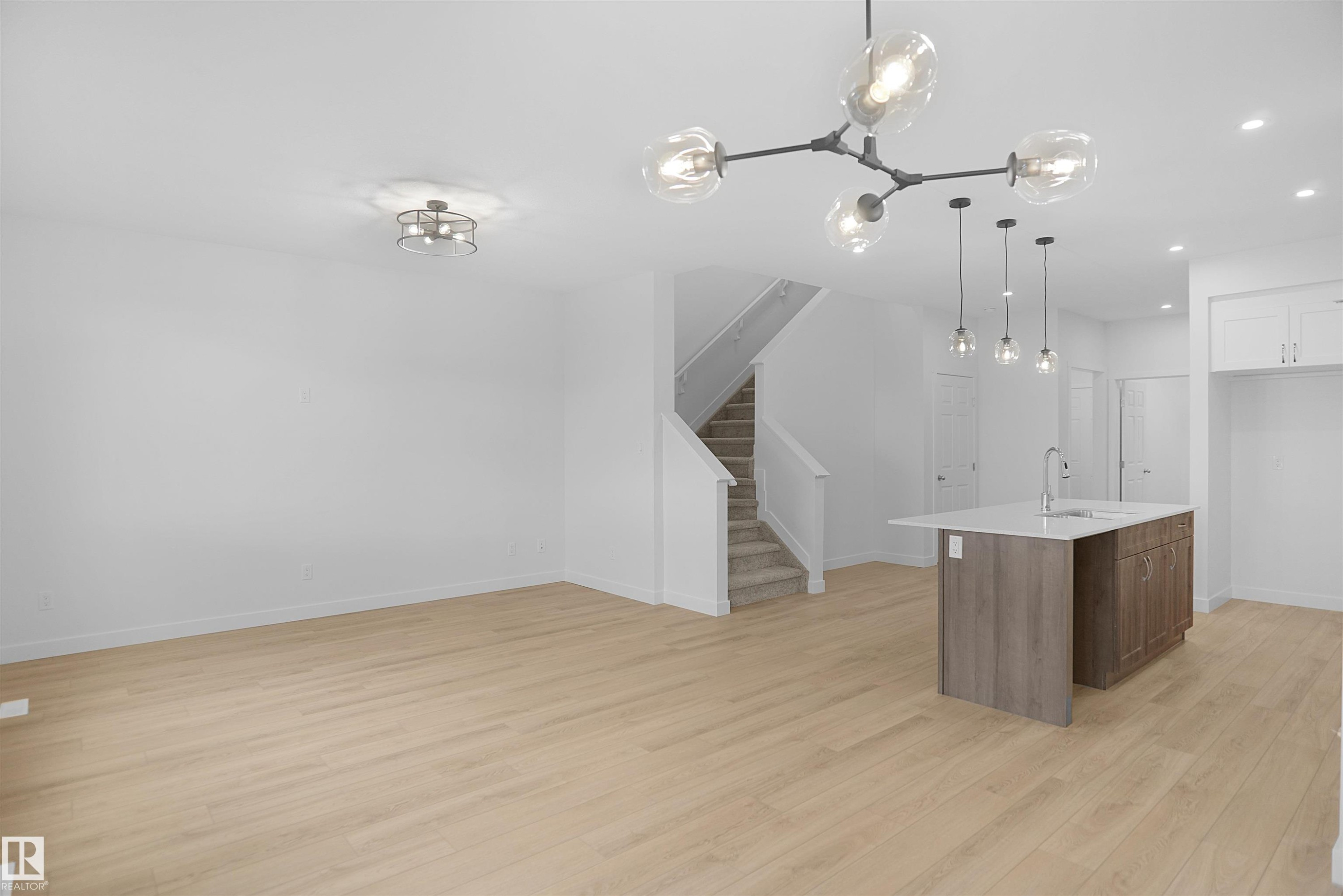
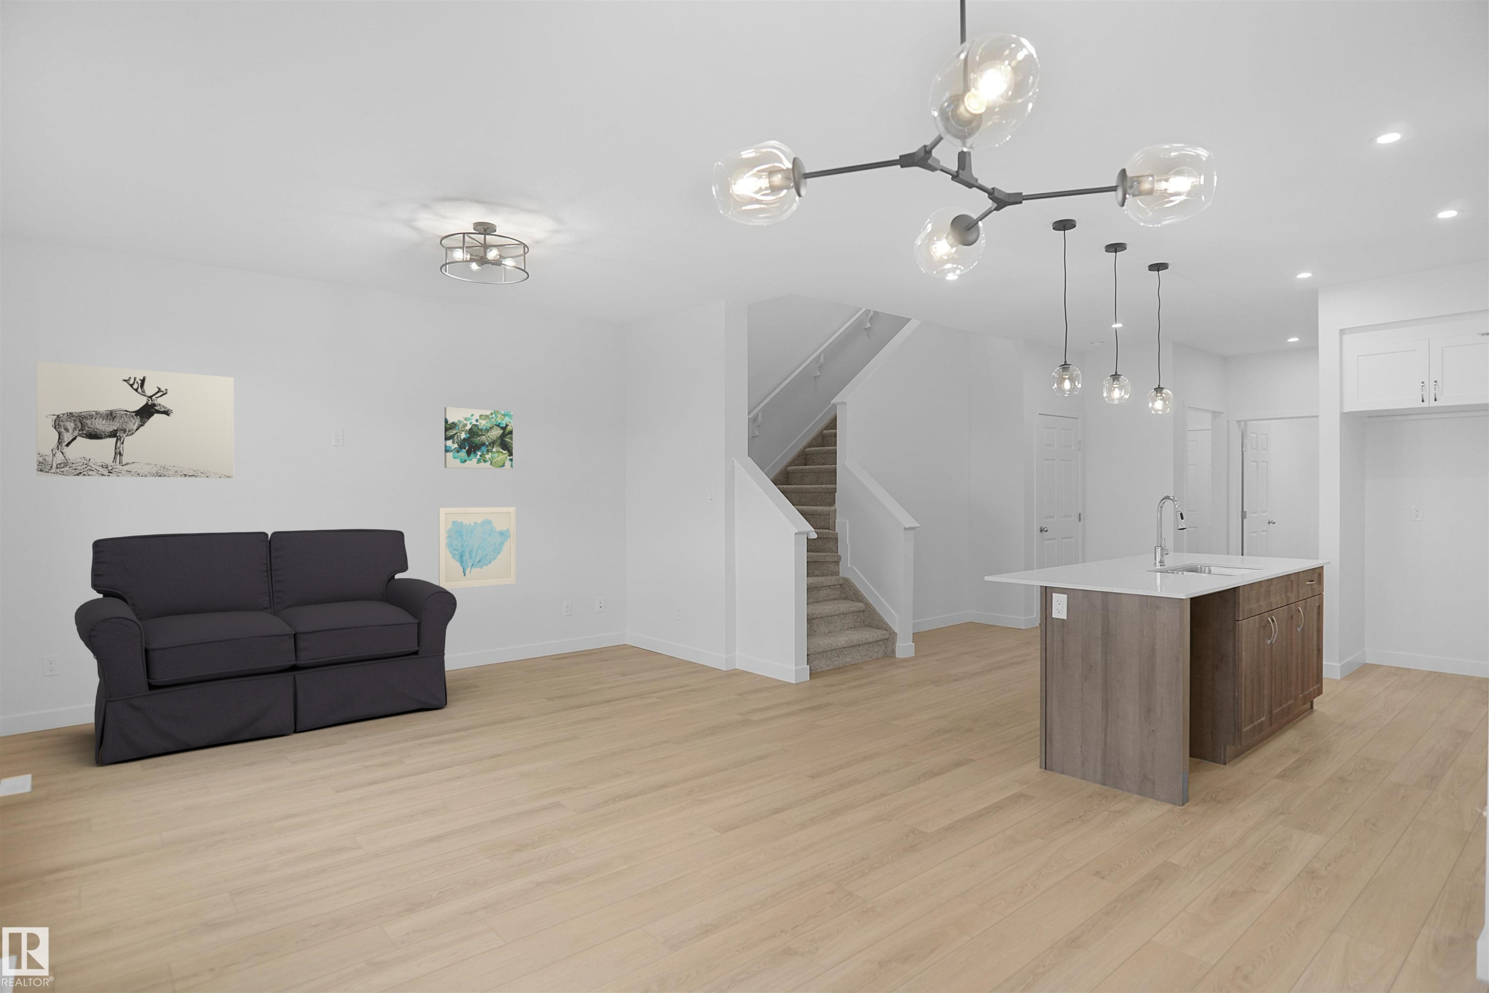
+ sofa (277, 624)
+ wall art (479, 439)
+ wall art (141, 423)
+ wall art (479, 546)
